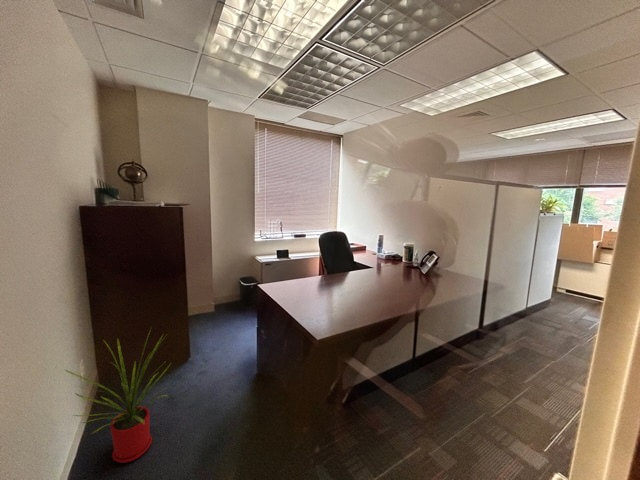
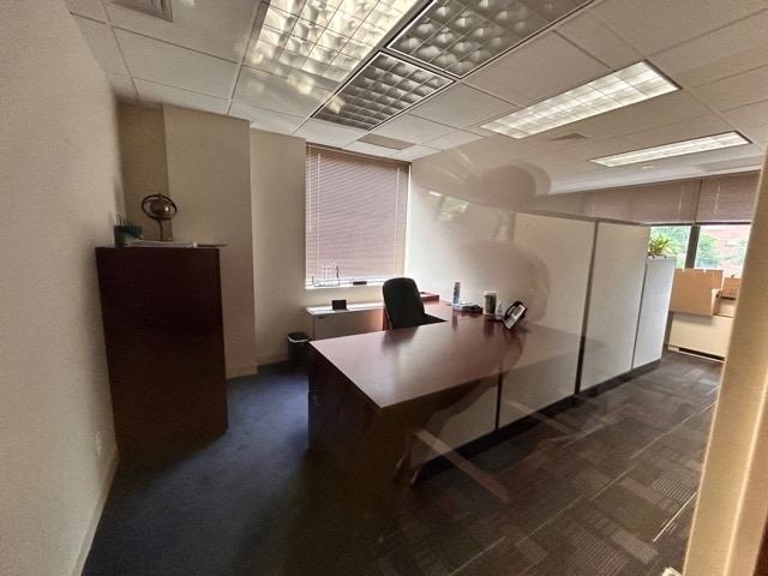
- house plant (127, 398)
